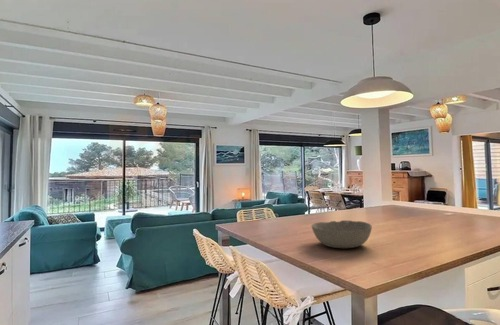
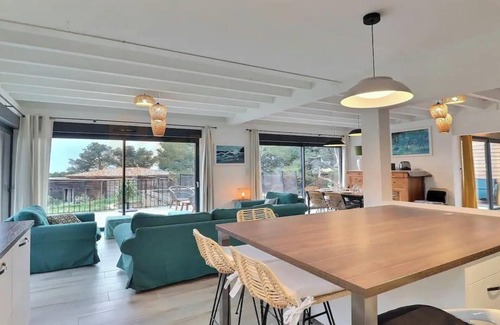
- bowl (341, 234)
